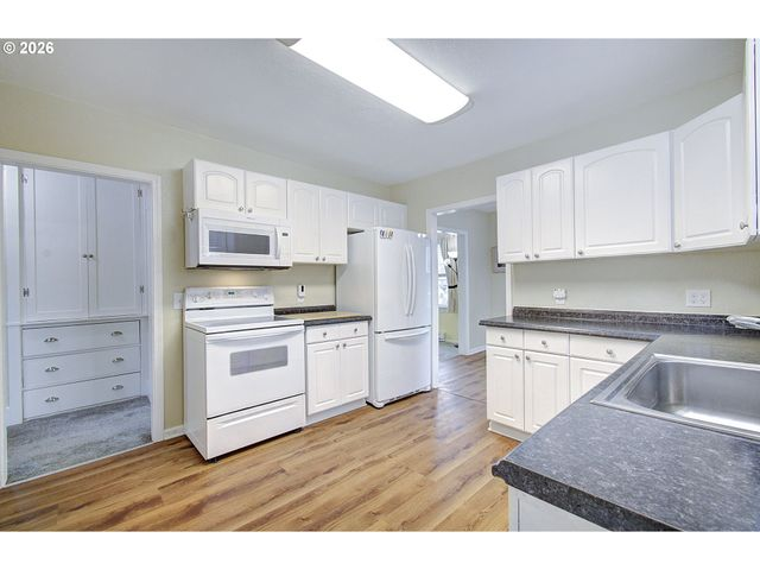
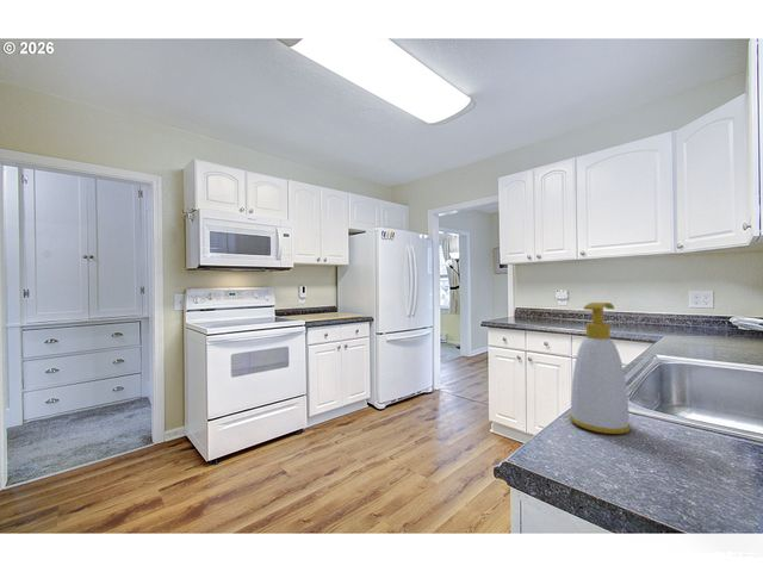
+ soap bottle (598, 362)
